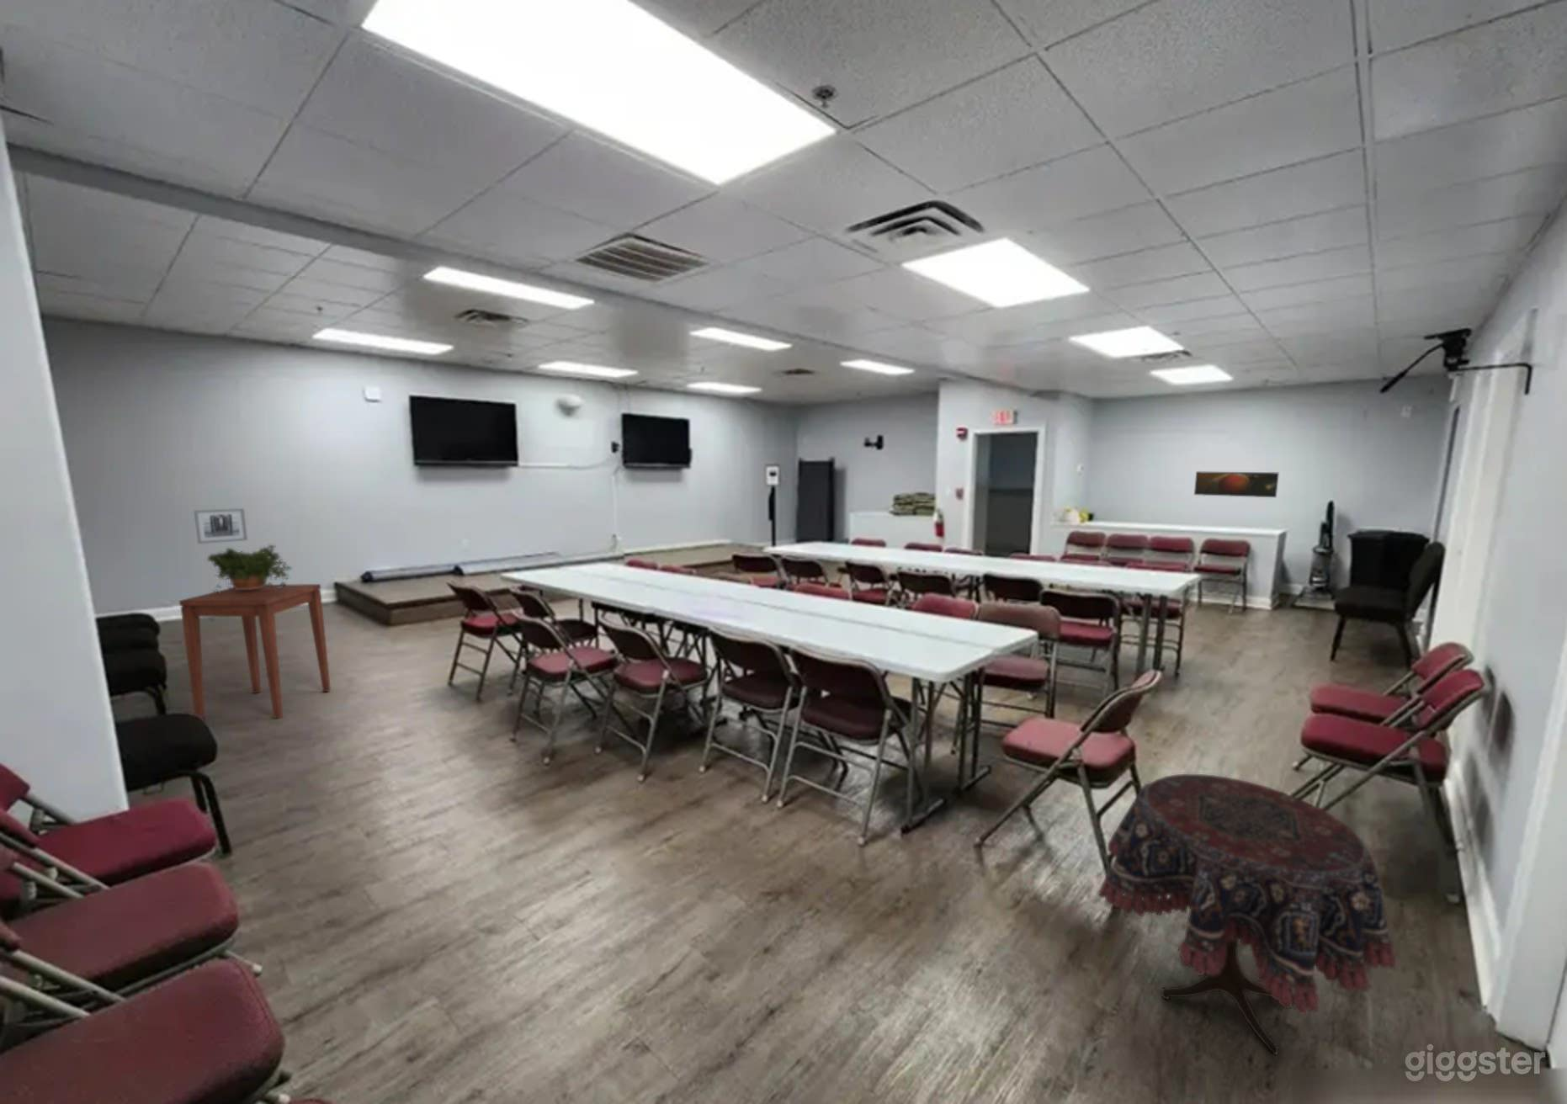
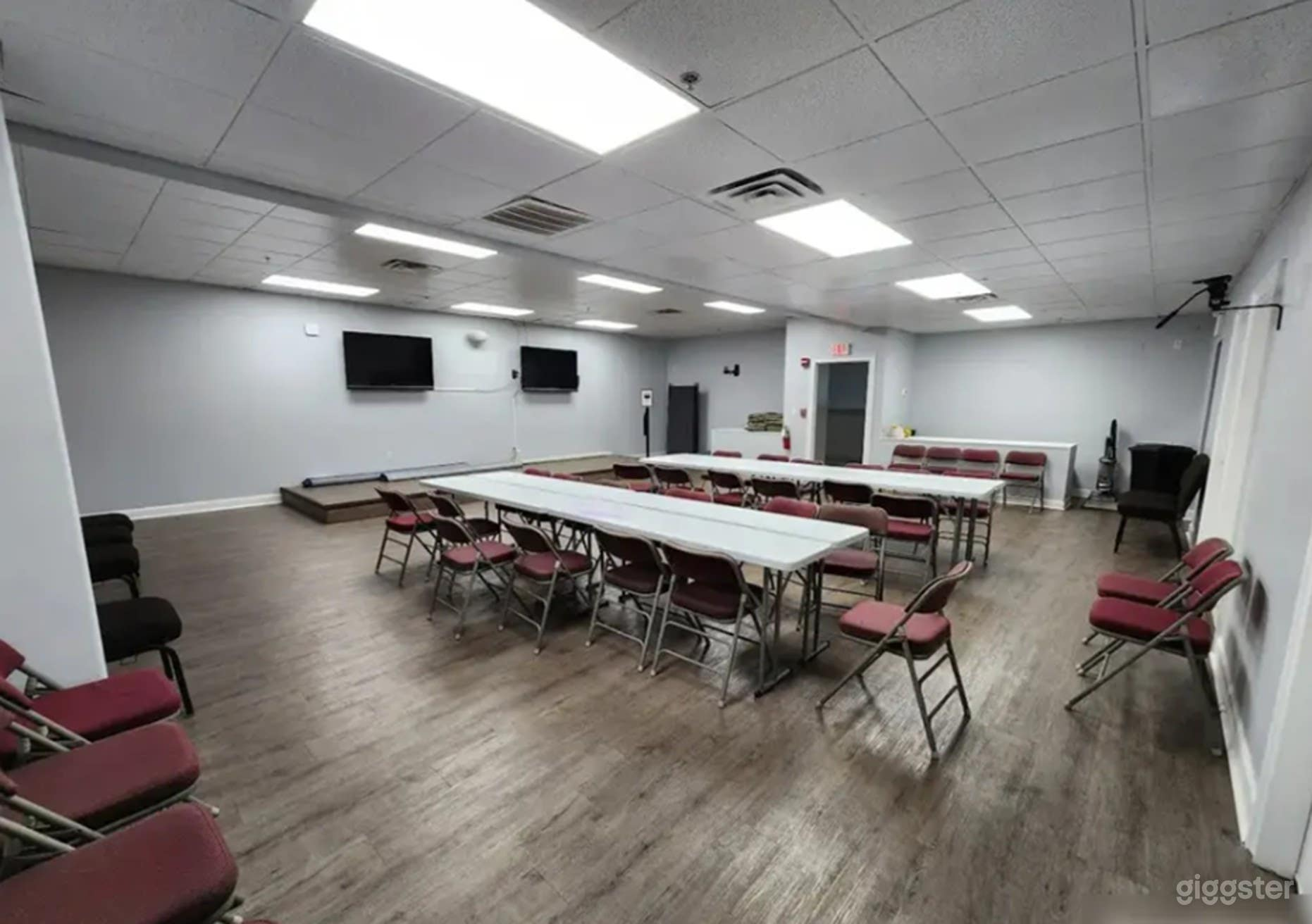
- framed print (1235, 484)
- wall art (221, 525)
- side table (1228, 906)
- side table (263, 648)
- potted plant (250, 566)
